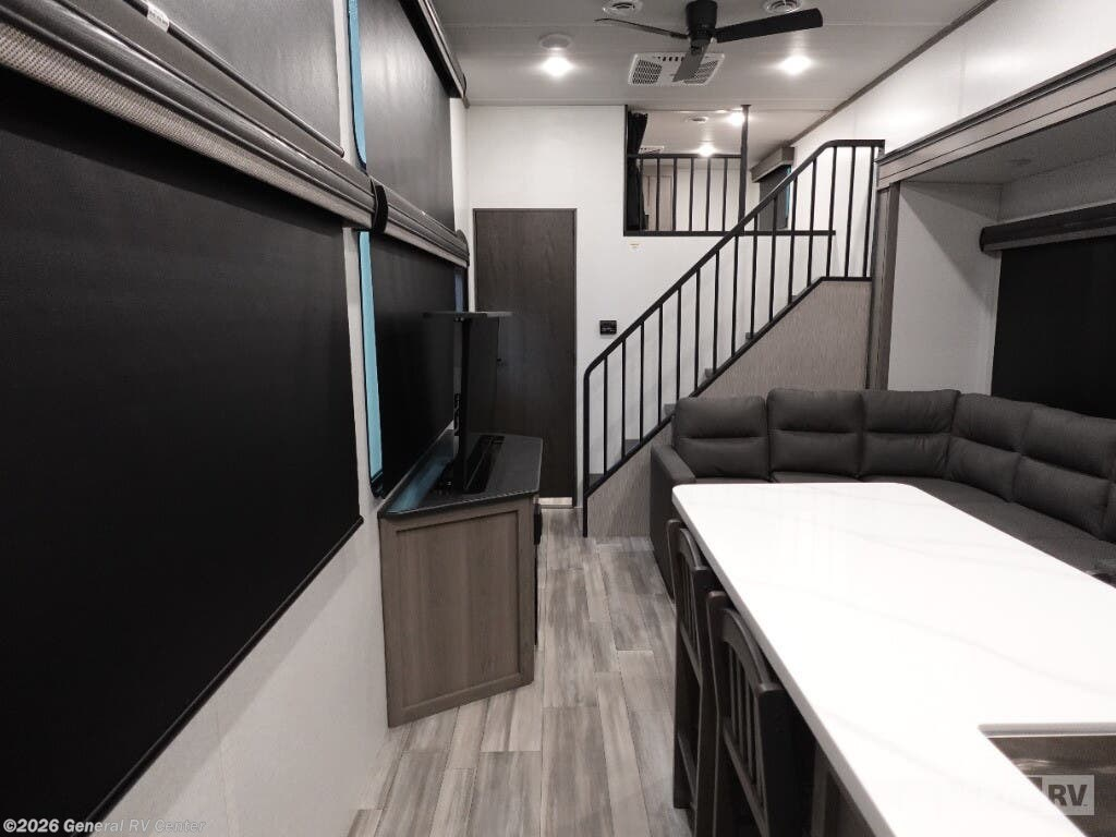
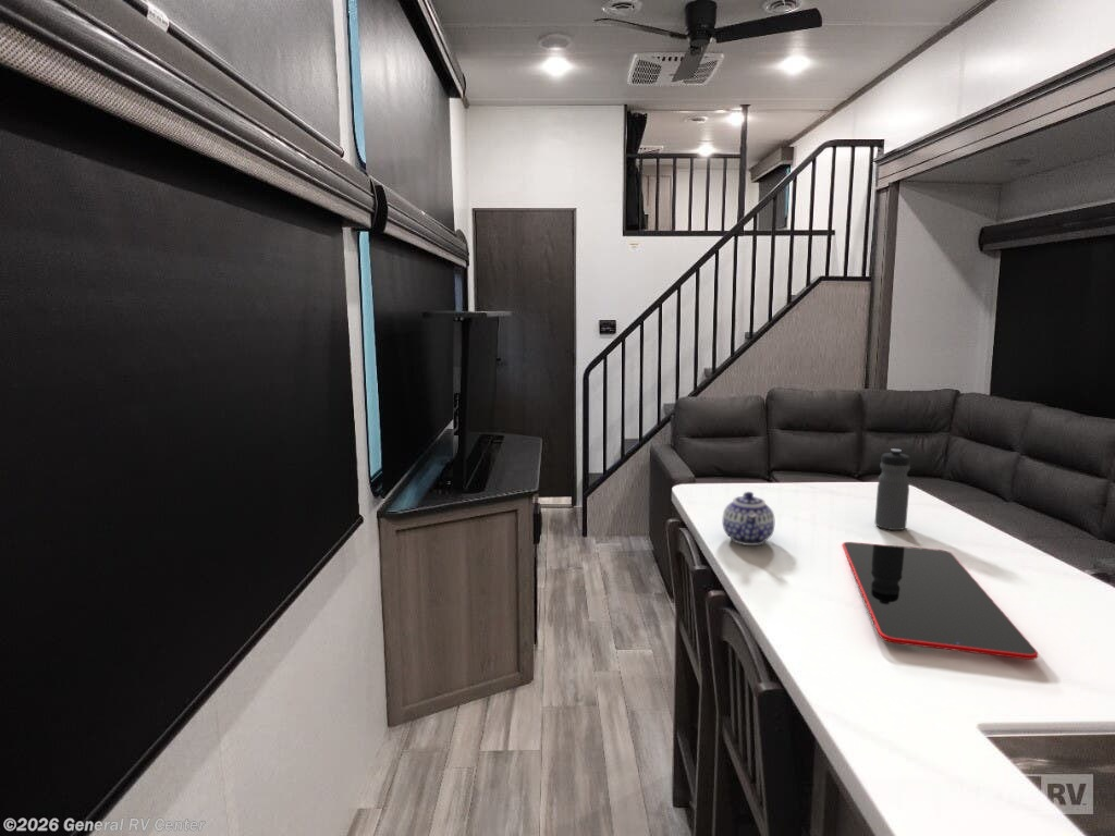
+ water bottle (893, 488)
+ cutting board (920, 589)
+ teapot (748, 516)
